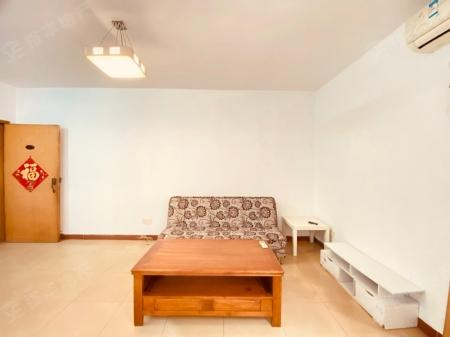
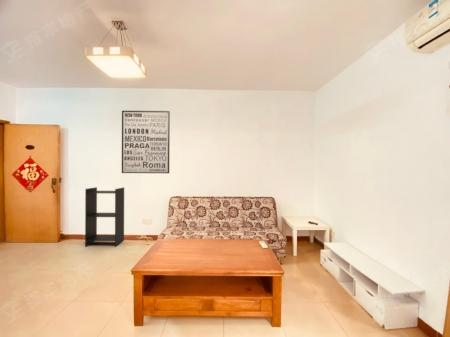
+ wall art (145, 142)
+ bookshelf (105, 215)
